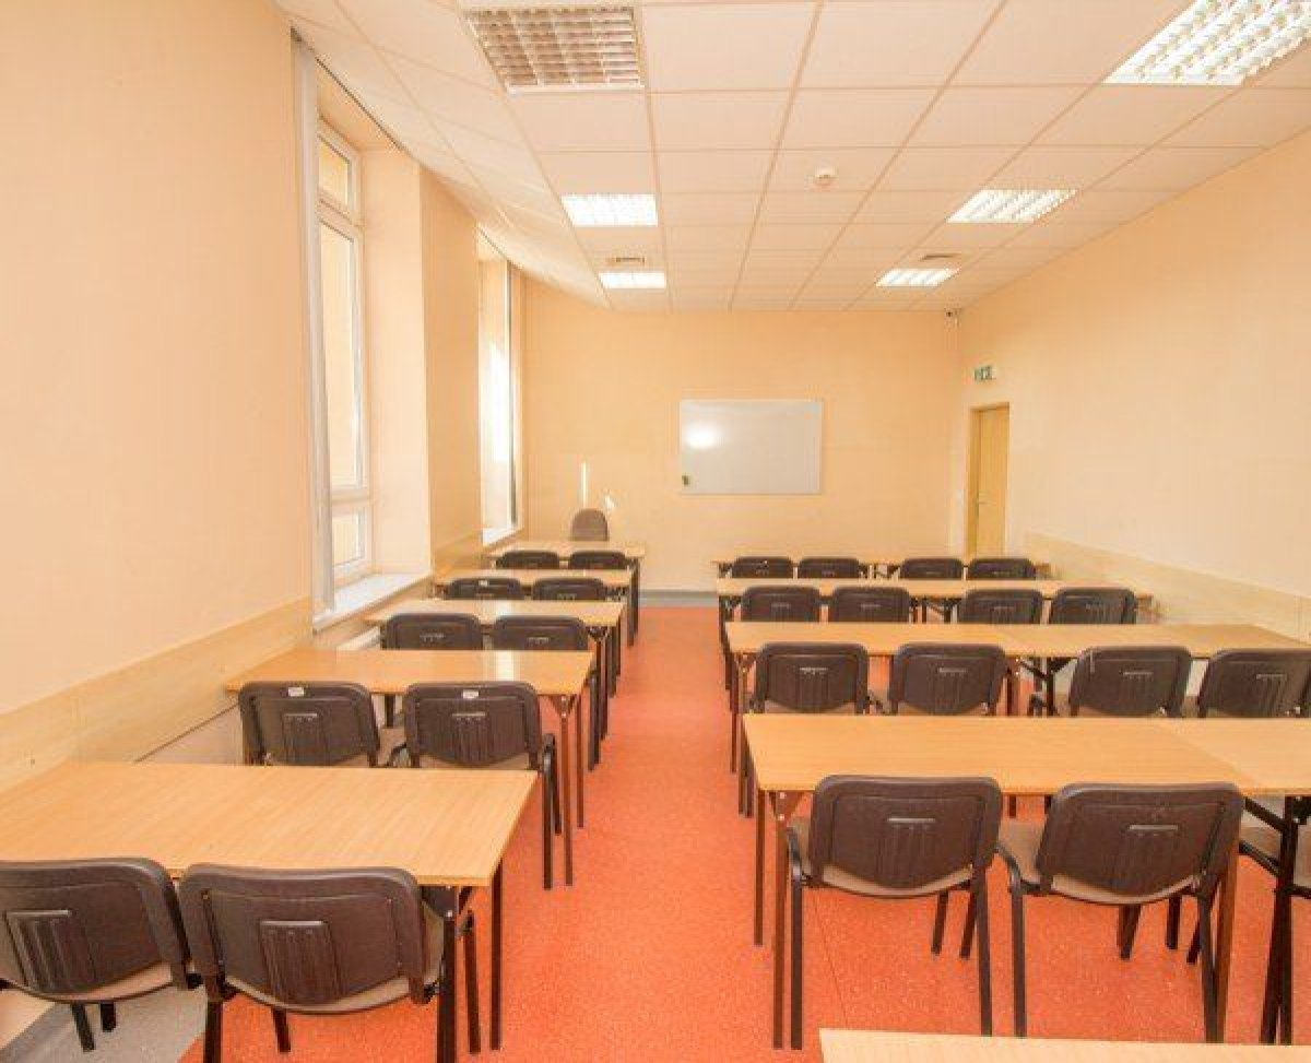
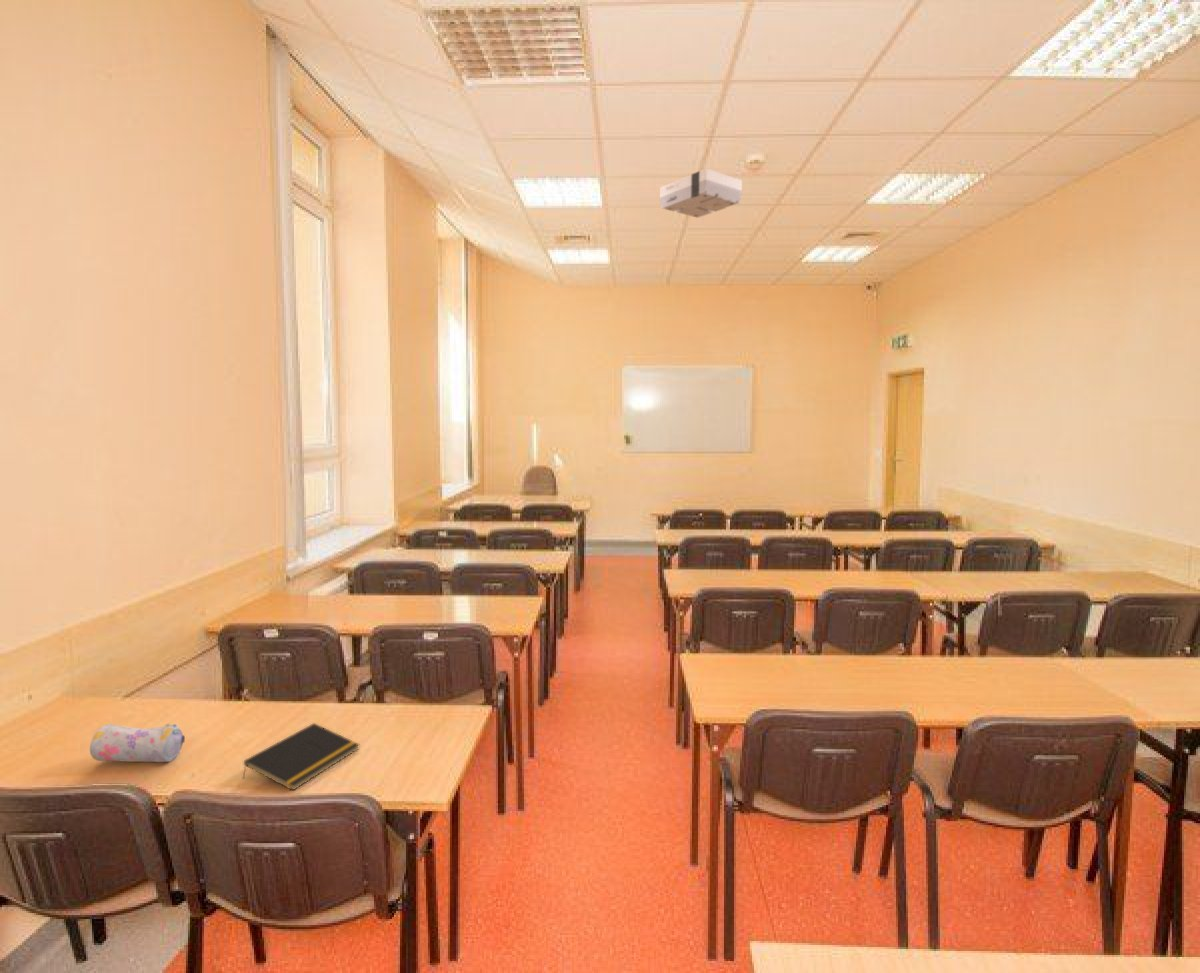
+ projector (700, 195)
+ pencil case (137, 743)
+ notepad (304, 754)
